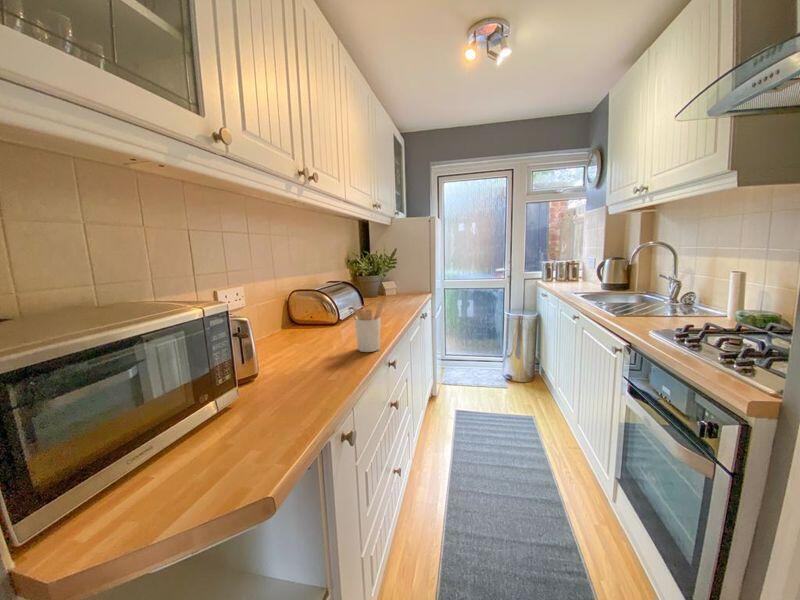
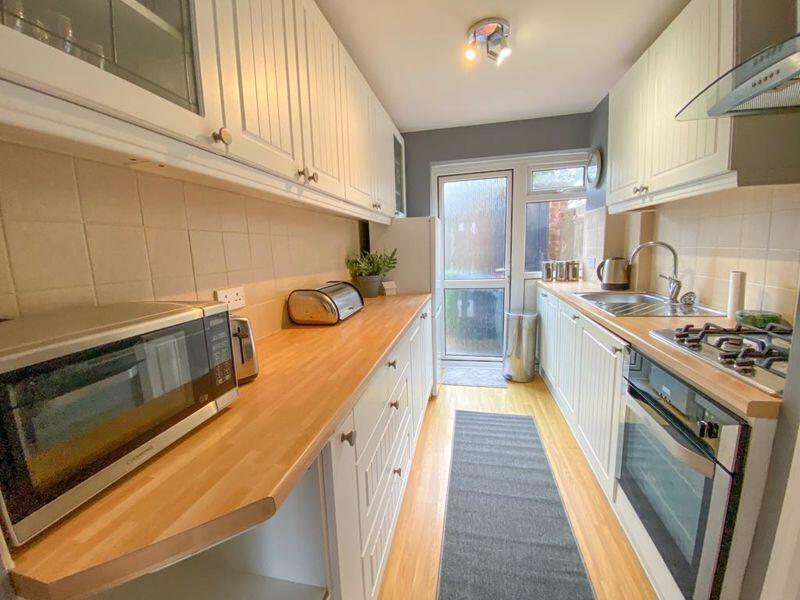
- utensil holder (366, 327)
